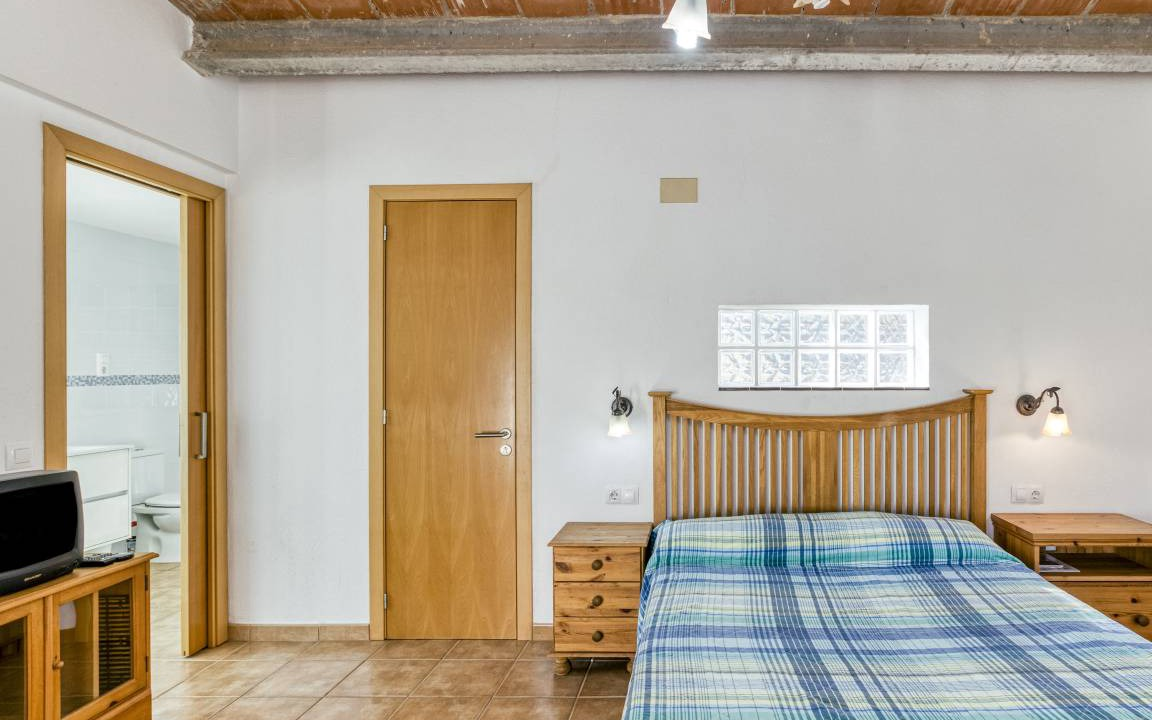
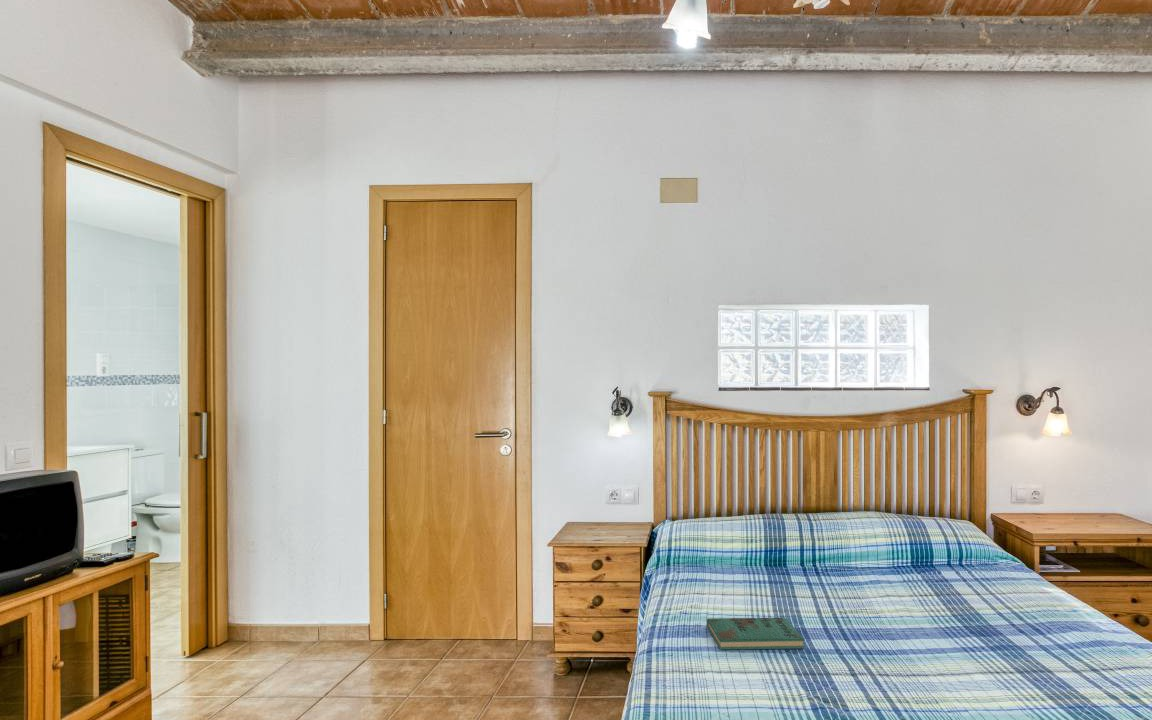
+ book (753, 632)
